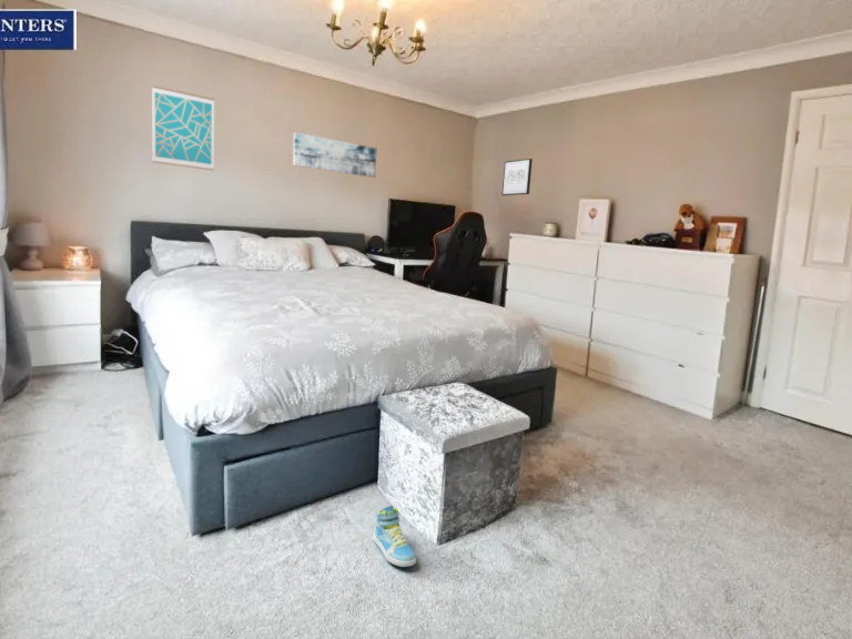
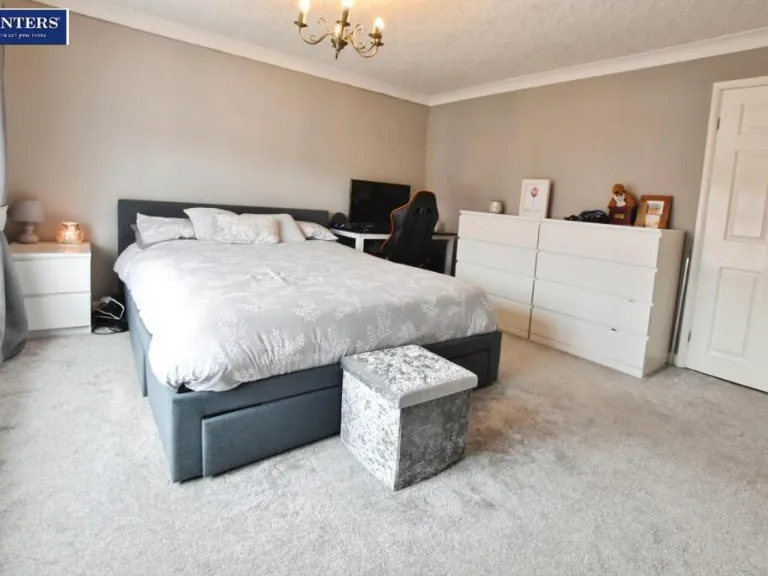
- sneaker (394, 532)
- wall art (336, 155)
- wall art (516, 178)
- wall art (184, 129)
